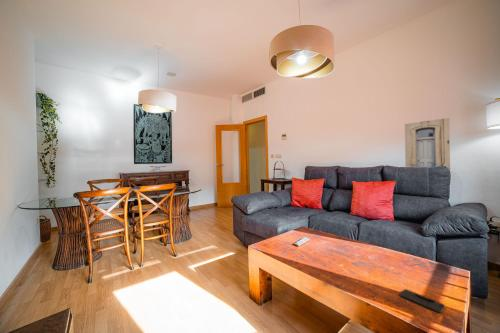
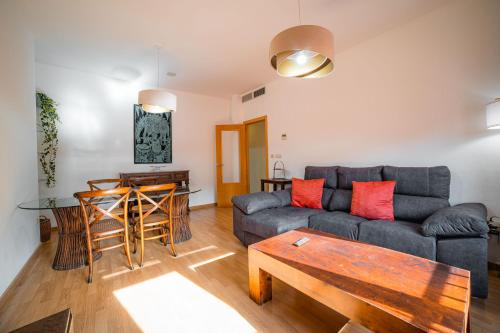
- wall art (426, 147)
- smartphone (421, 300)
